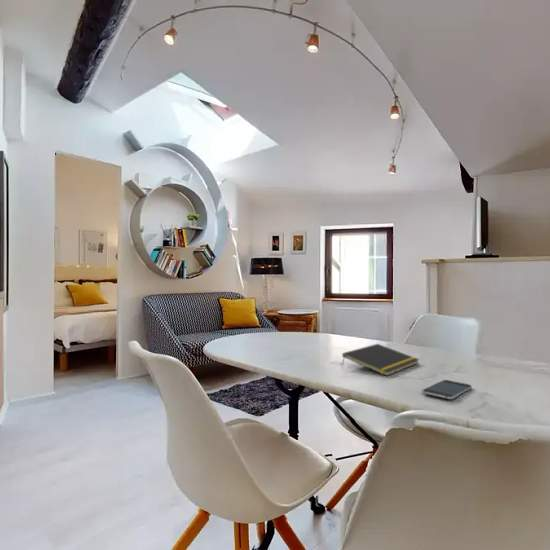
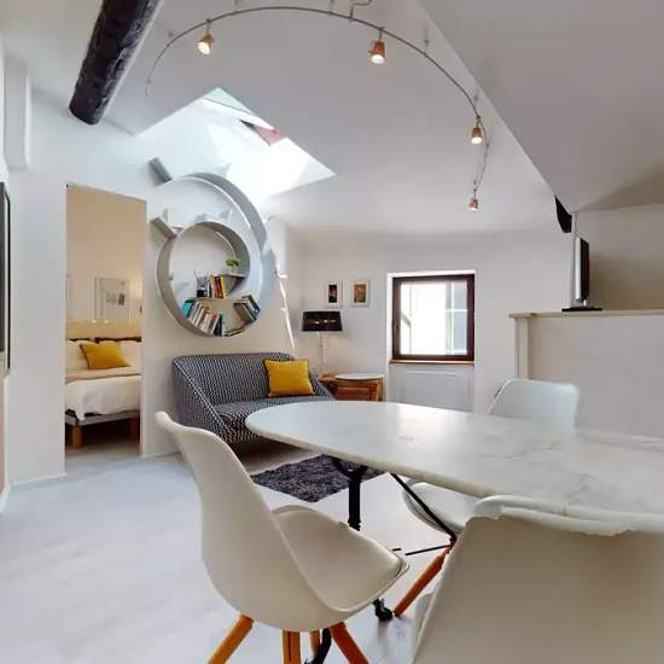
- notepad (381, 358)
- smartphone (447, 388)
